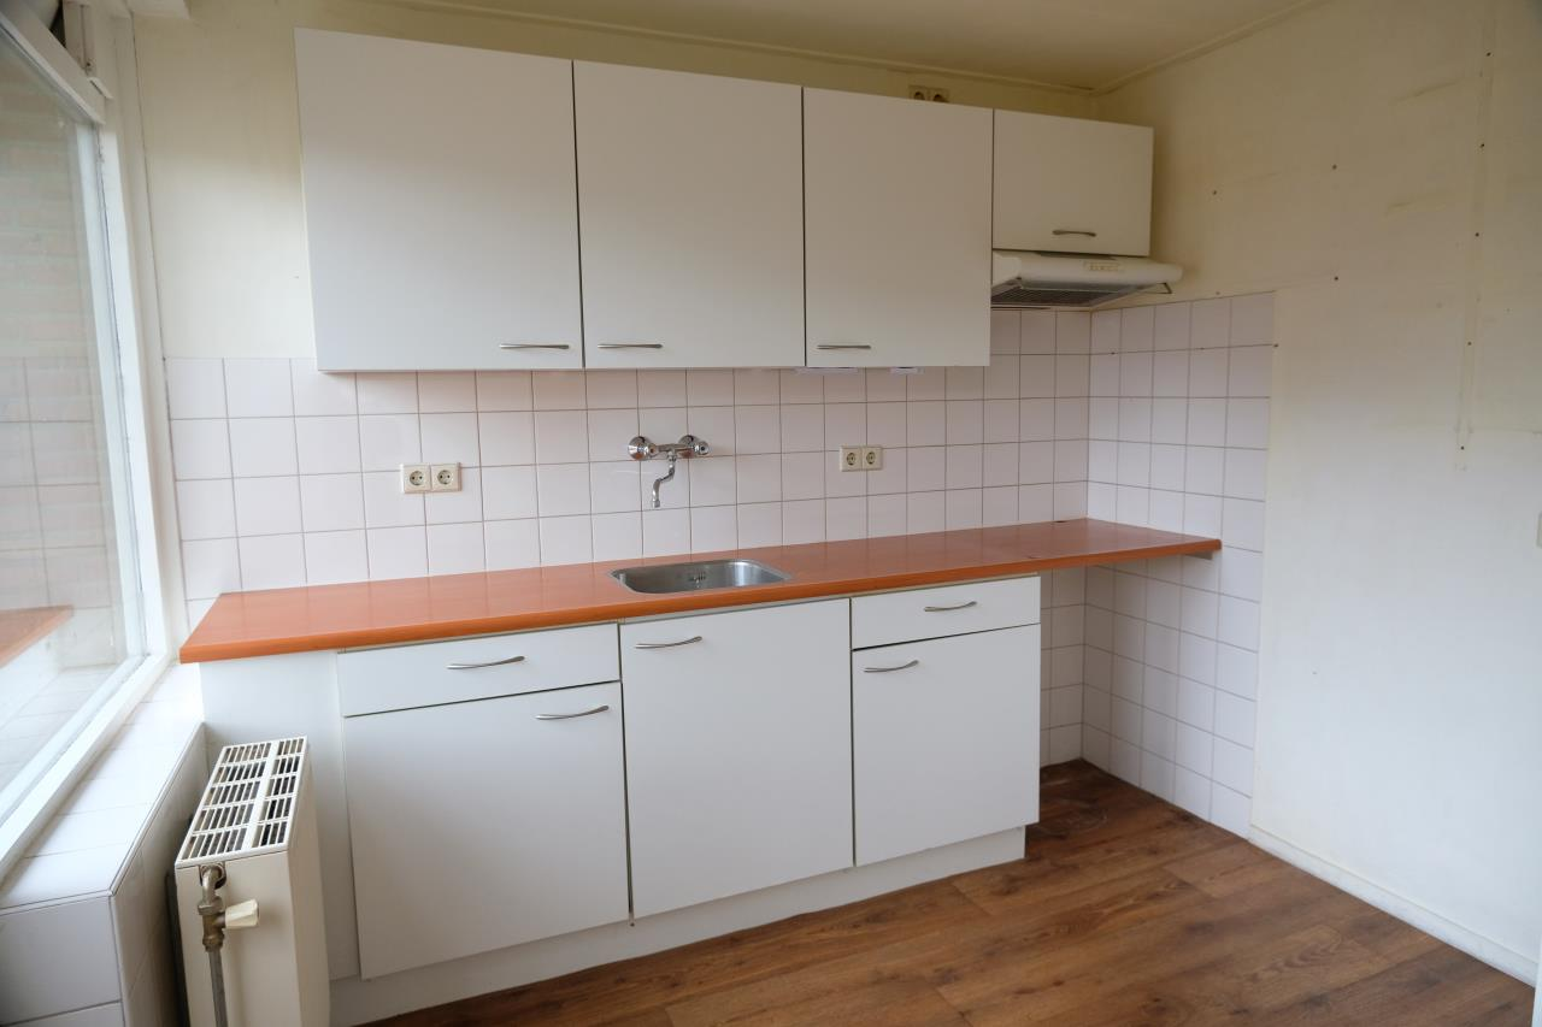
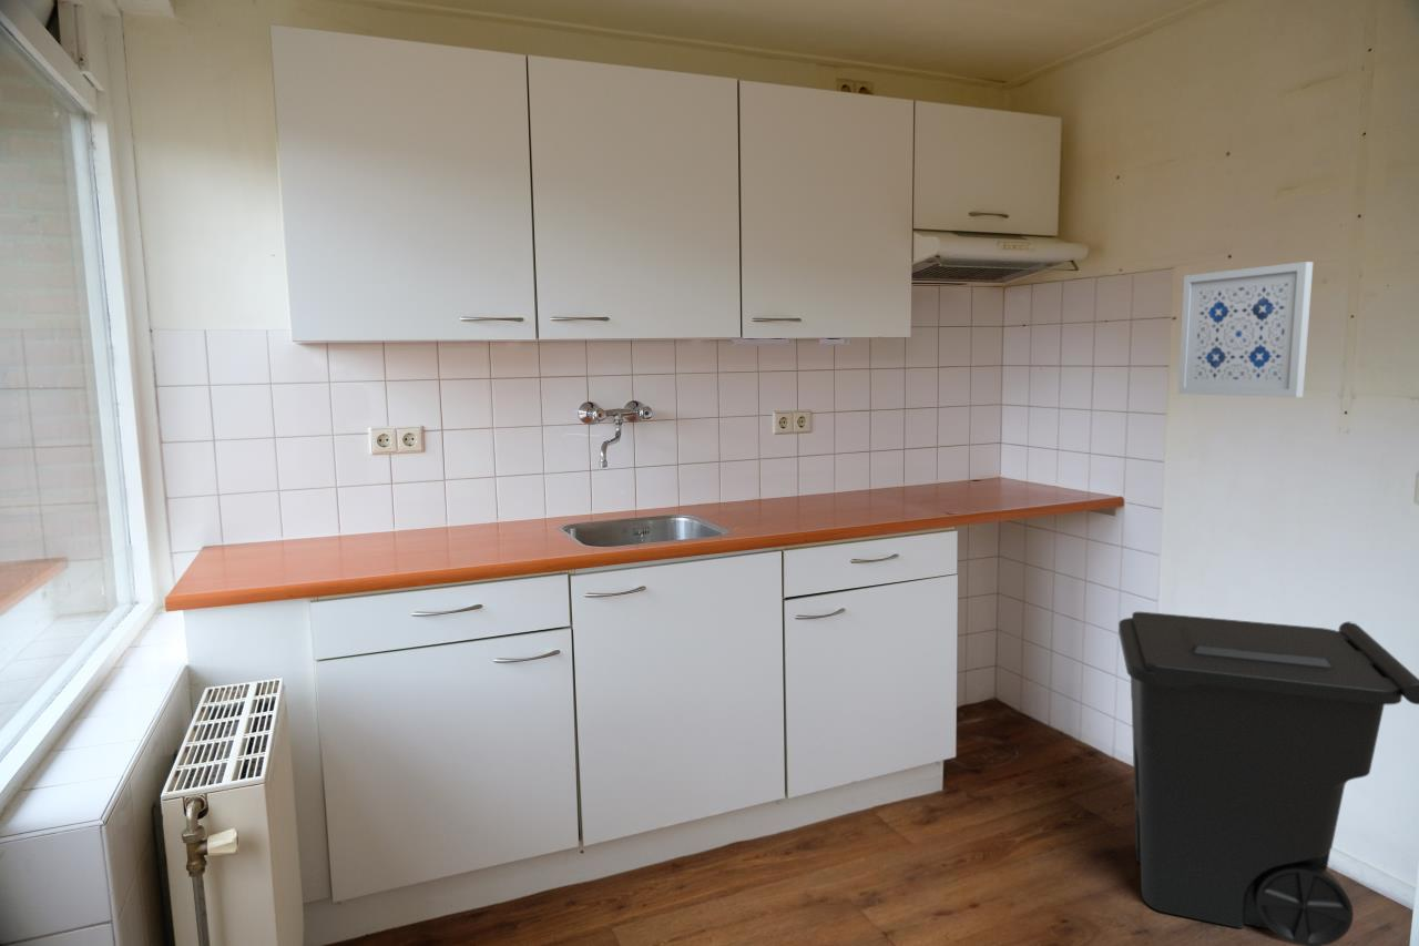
+ trash can (1249, 769)
+ wall art (1239, 333)
